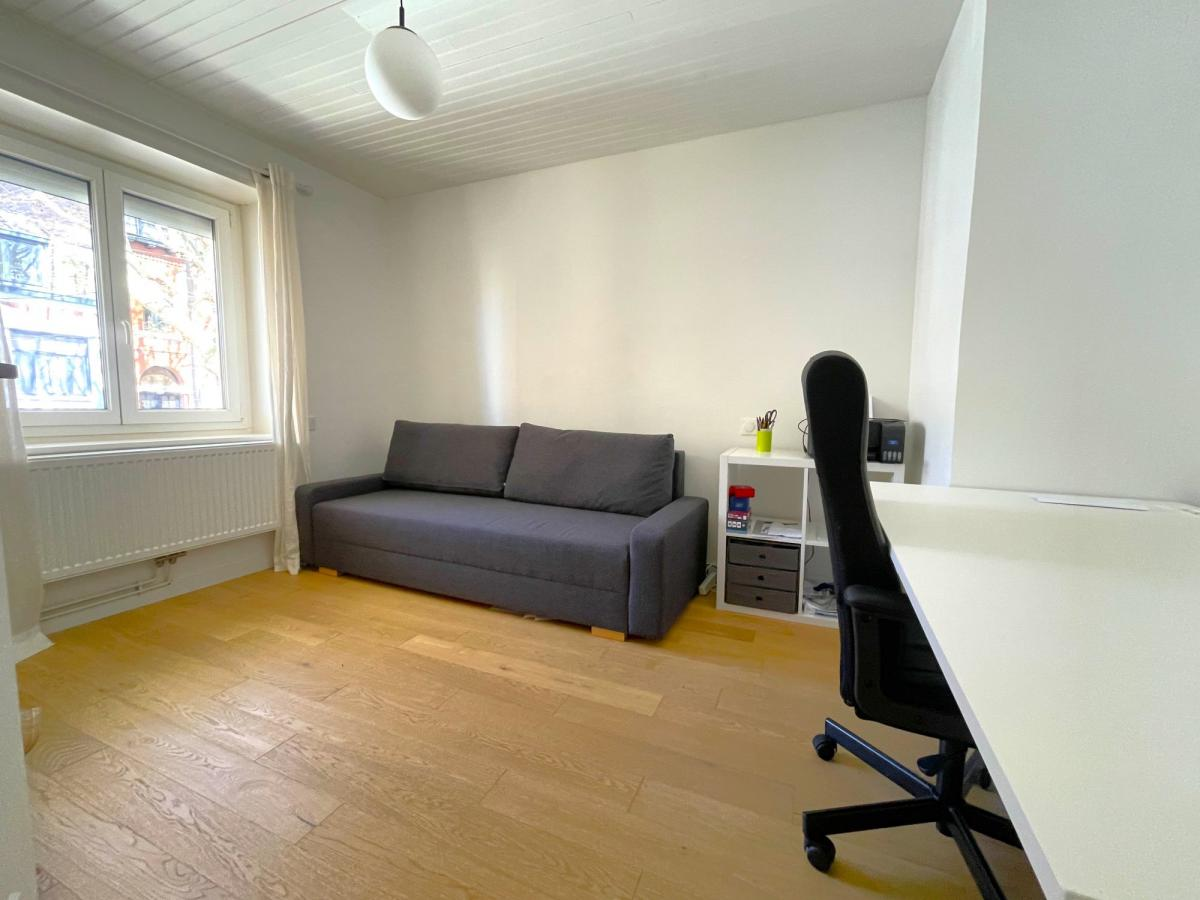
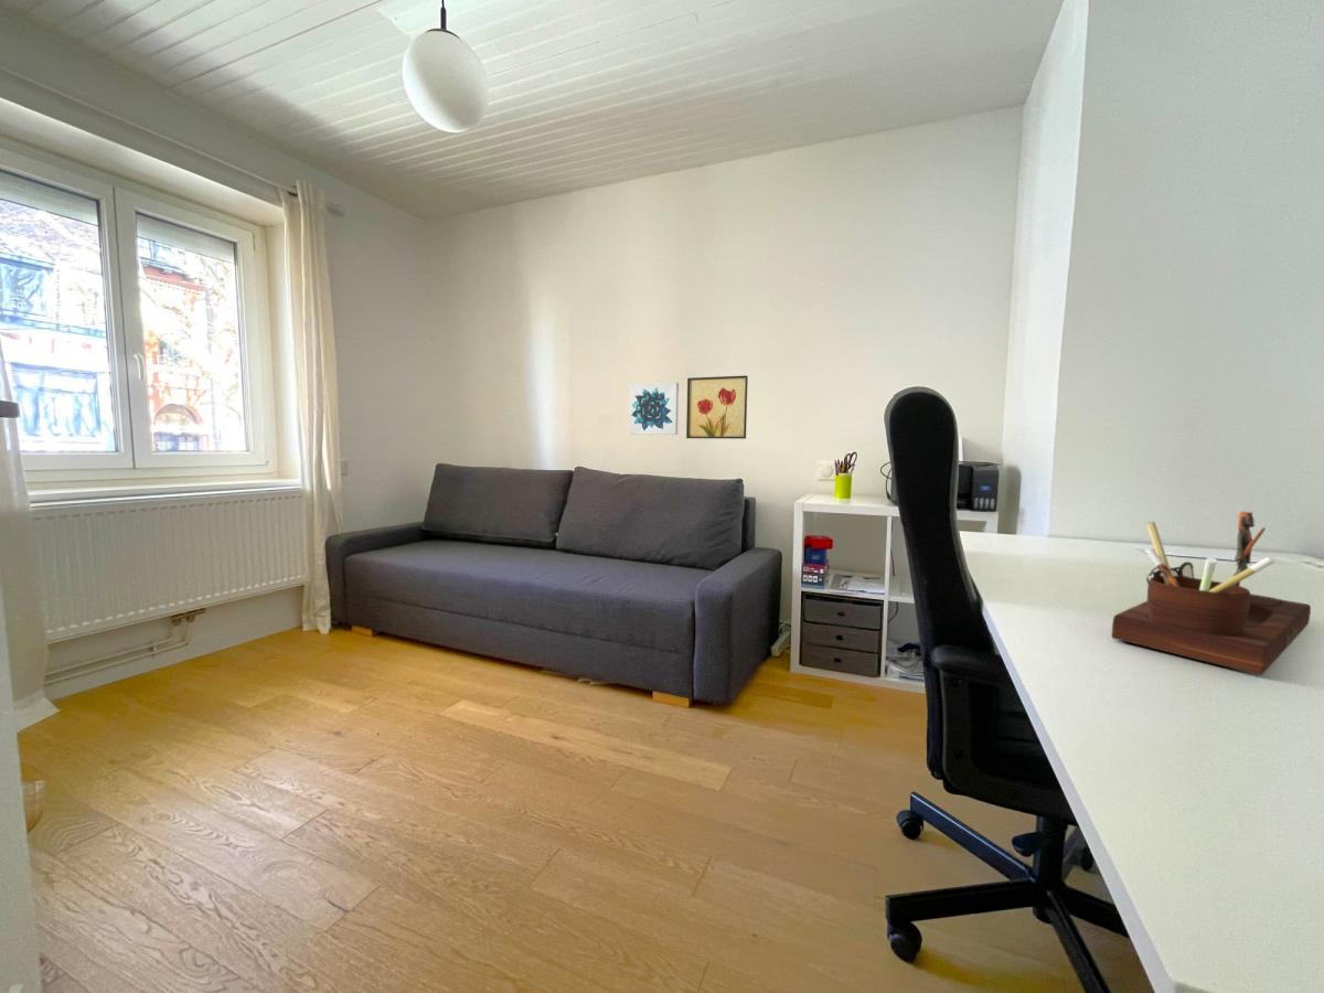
+ wall art (653, 408)
+ desk organizer (1213, 573)
+ wall art (716, 407)
